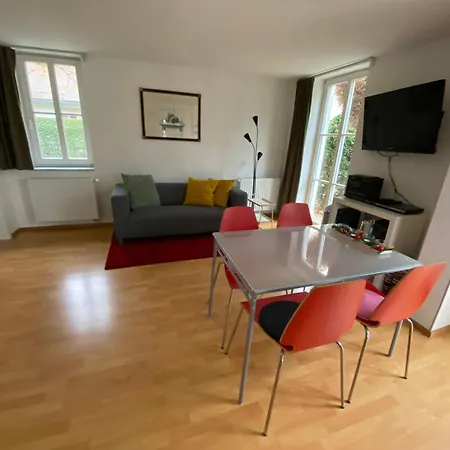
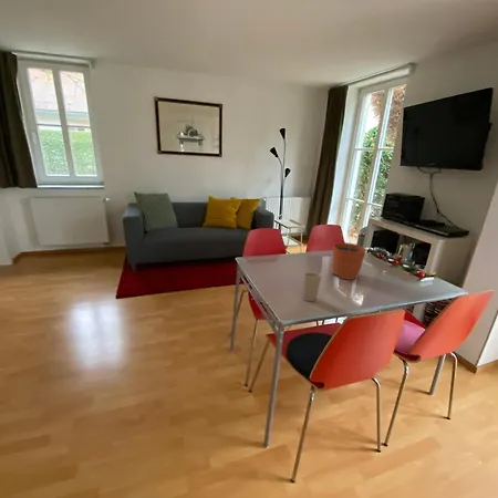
+ cup (310, 286)
+ plant pot (347, 253)
